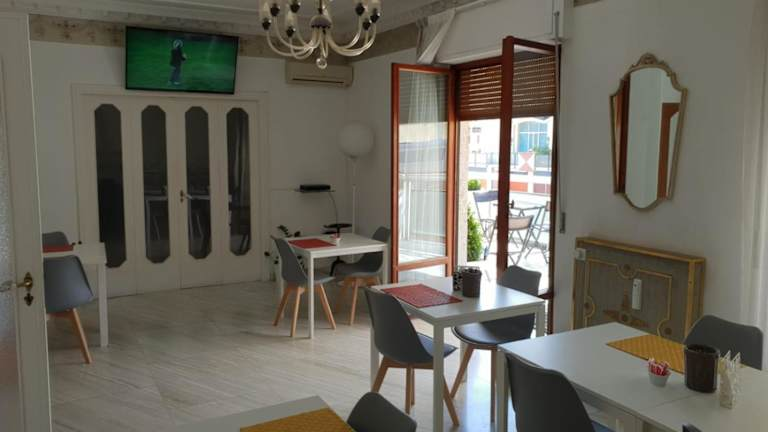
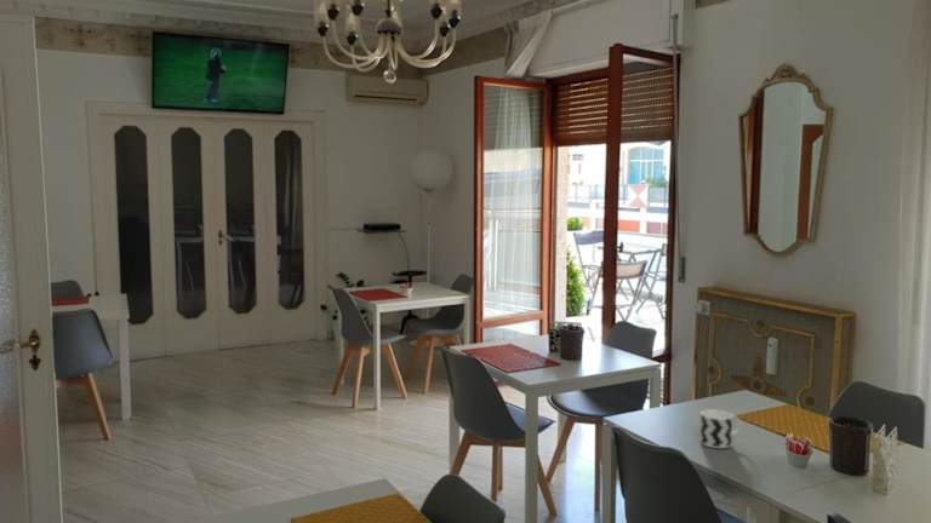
+ cup (720, 427)
